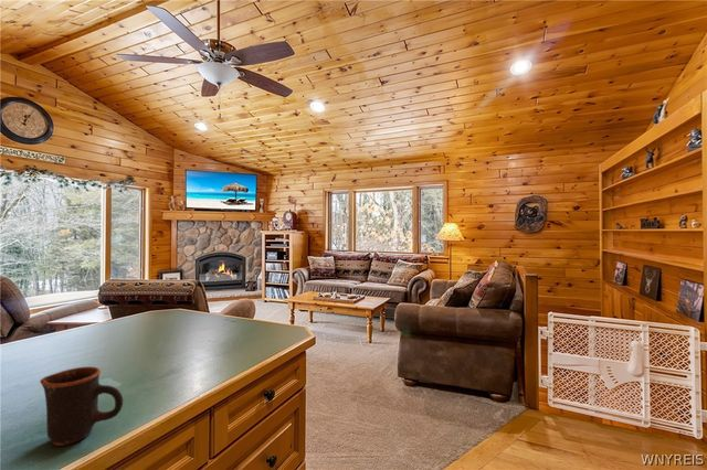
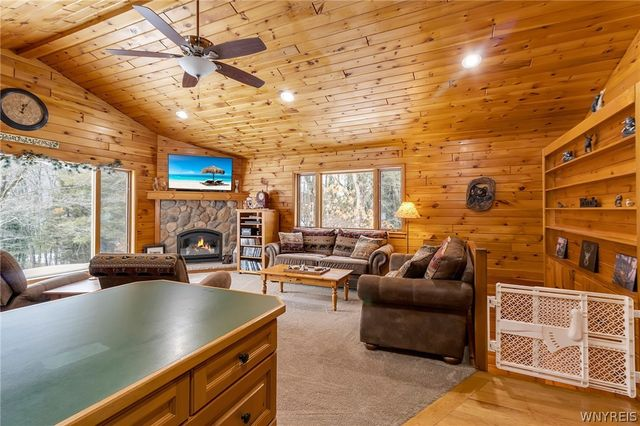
- mug (83, 404)
